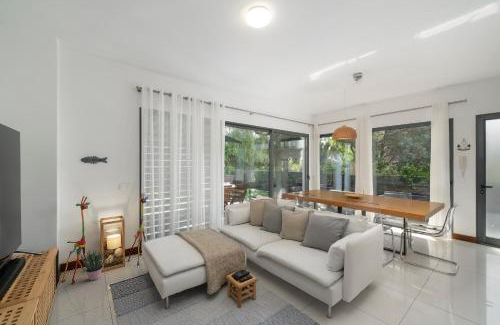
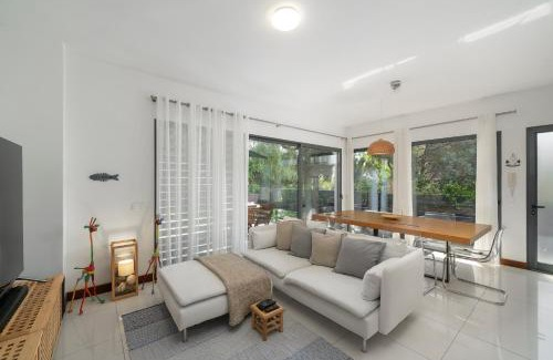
- potted plant (93, 264)
